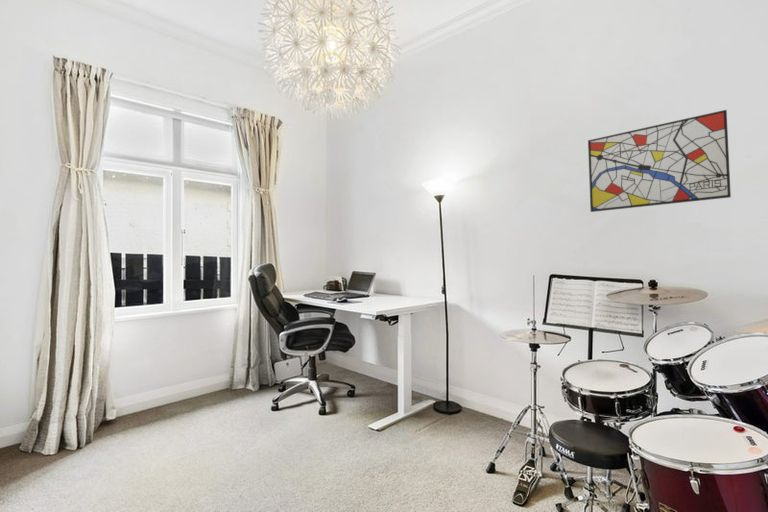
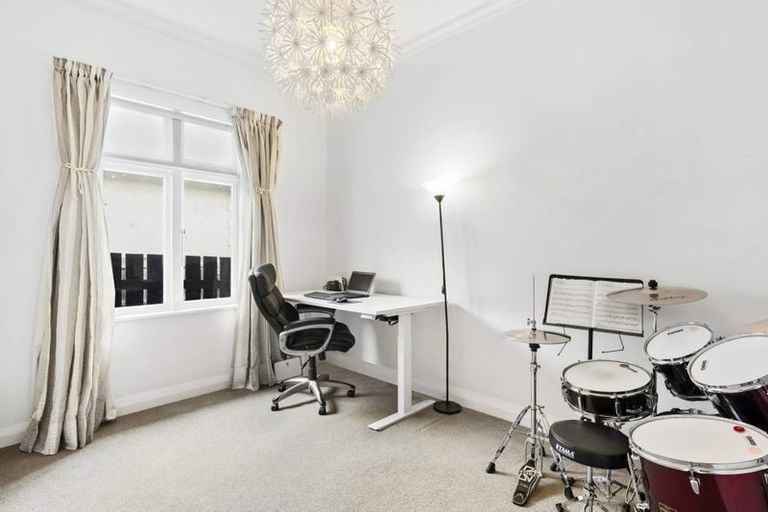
- wall art (652, 165)
